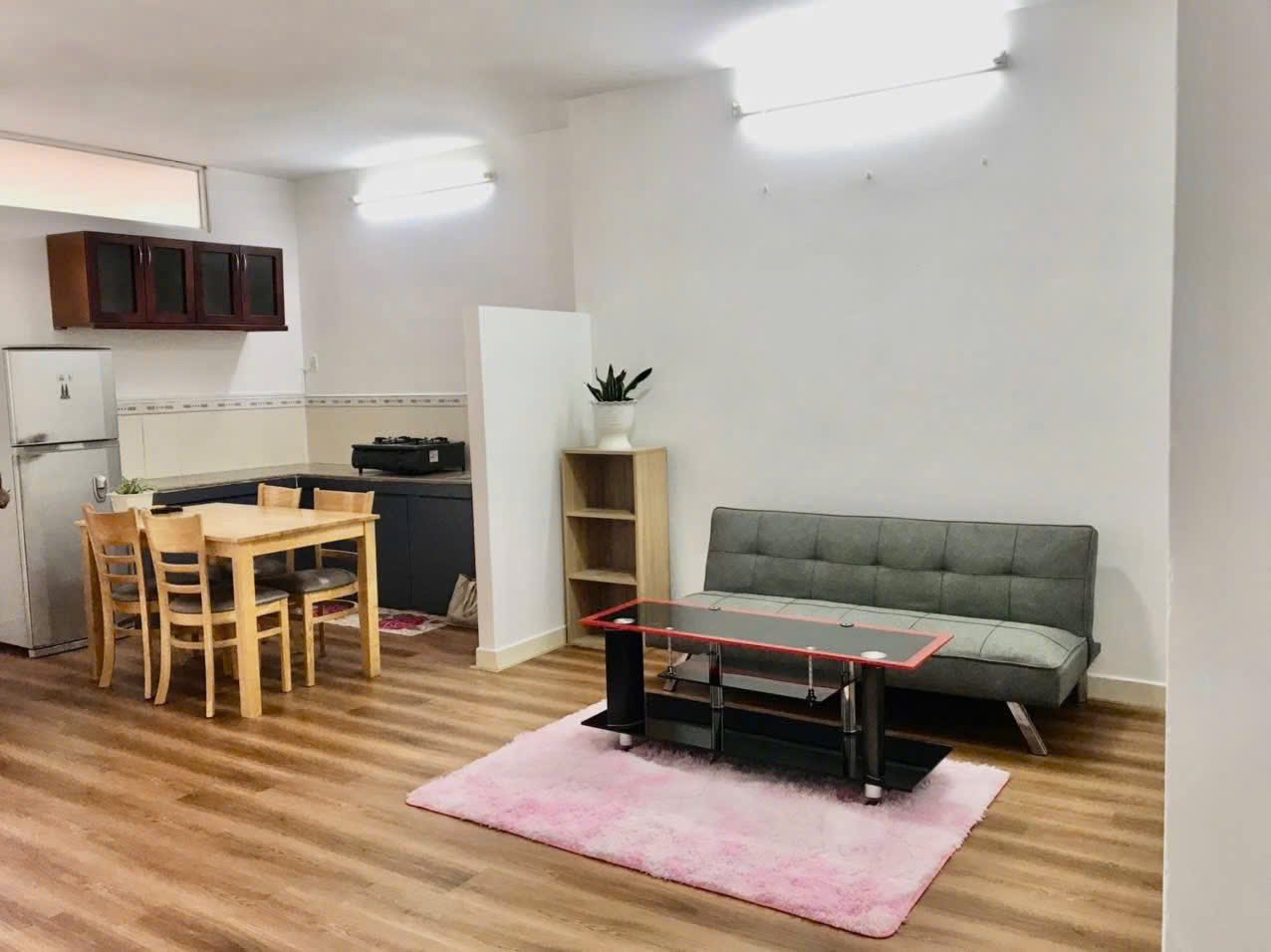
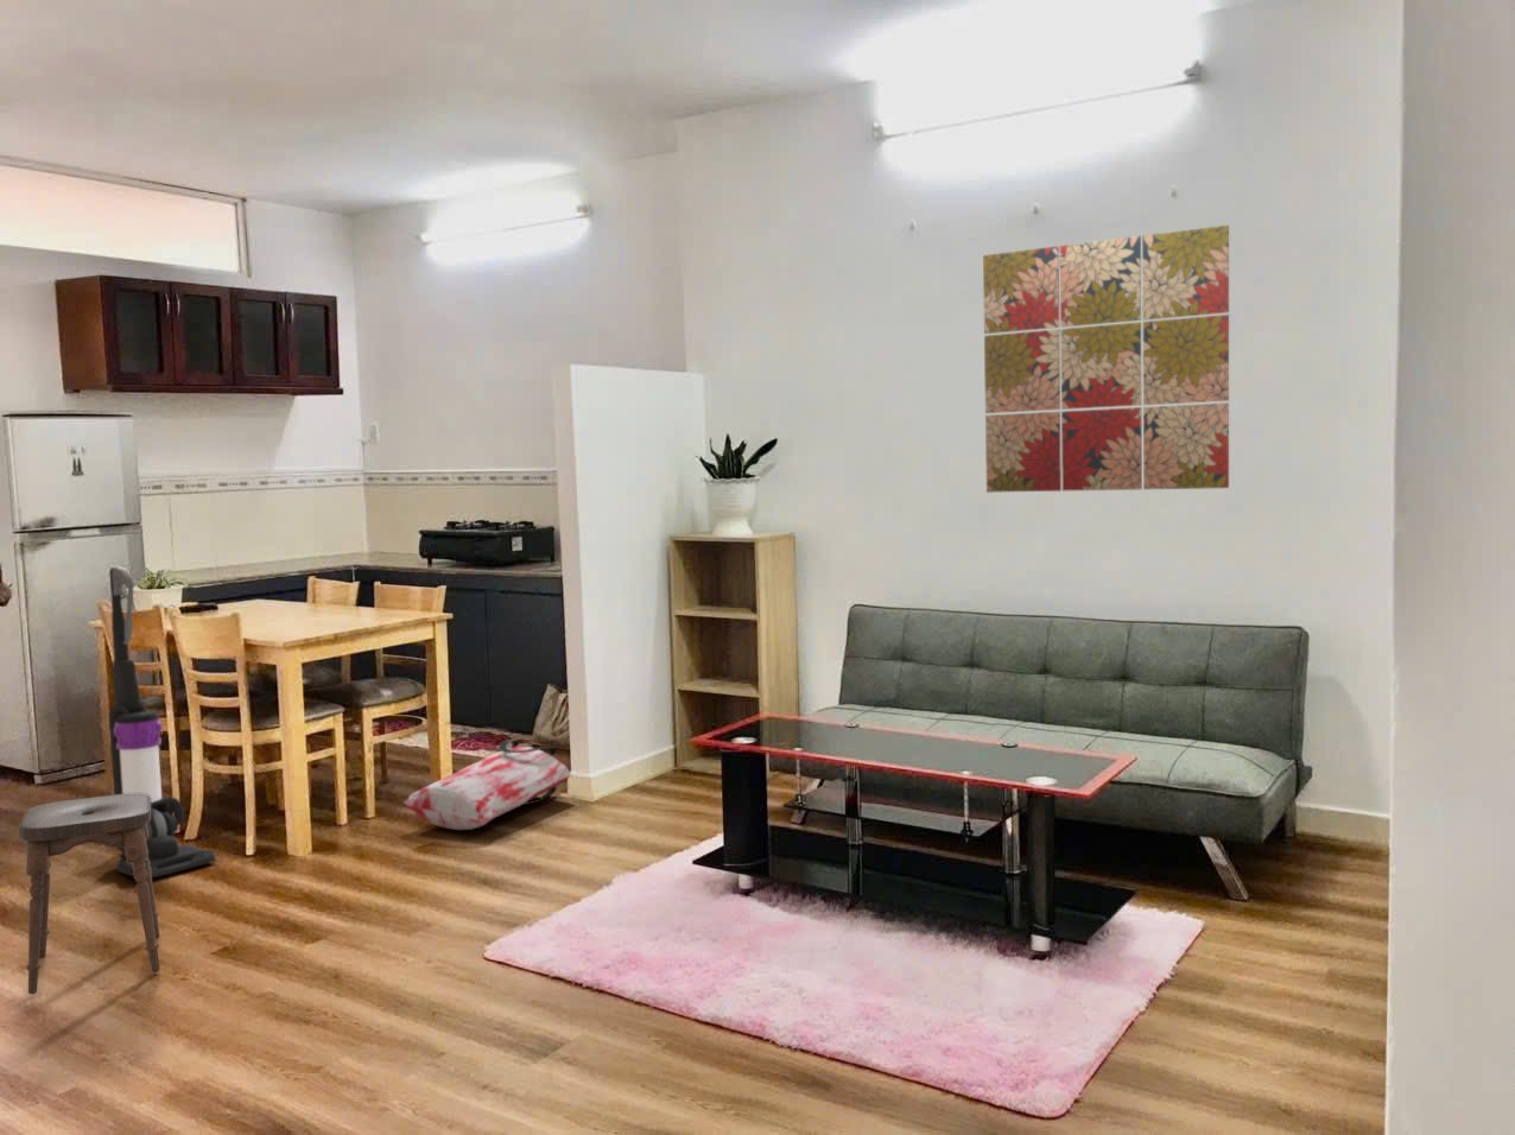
+ vacuum cleaner (142, 715)
+ bag (489, 783)
+ stool (128, 862)
+ wall art (1100, 366)
